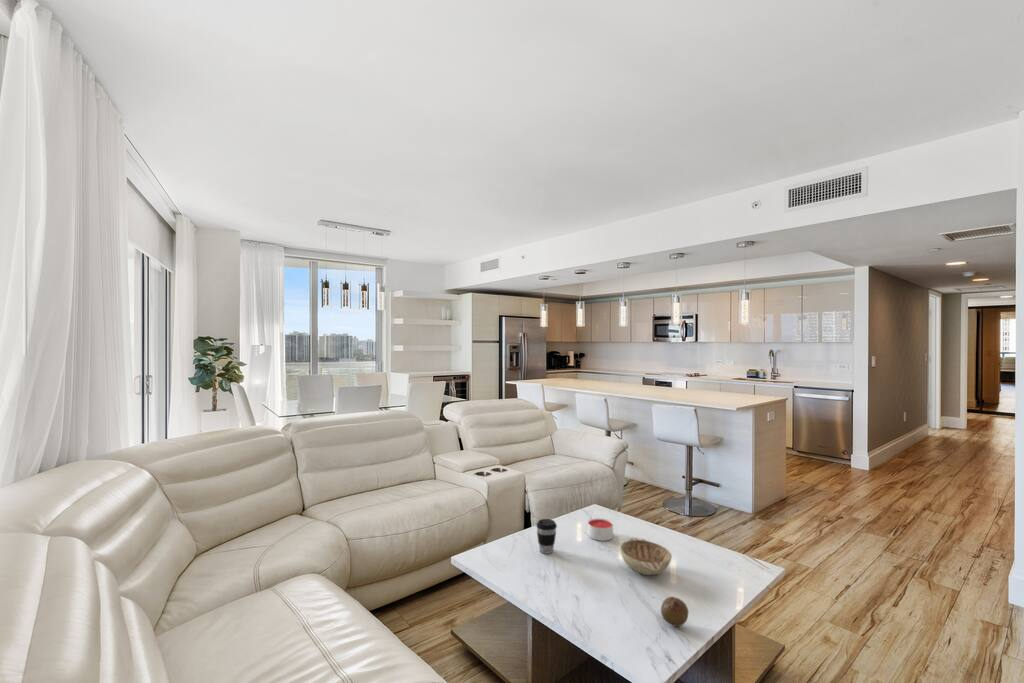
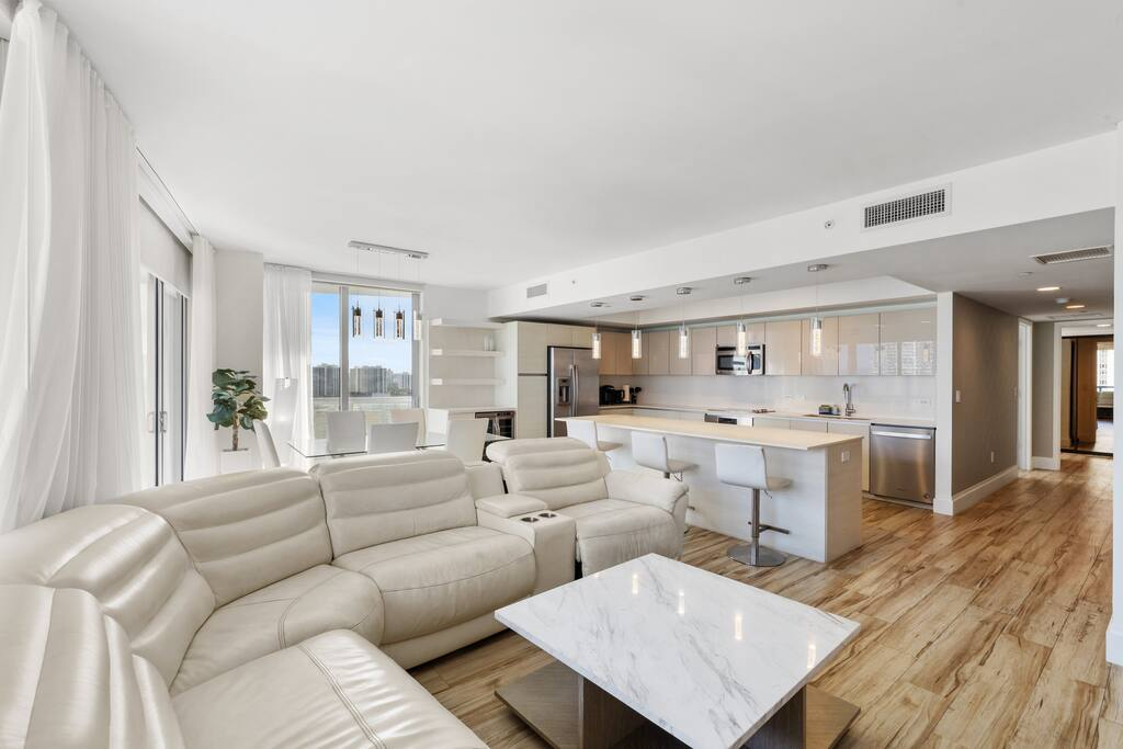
- fruit (674, 610)
- decorative bowl (645, 560)
- candle (600, 528)
- coffee cup (546, 536)
